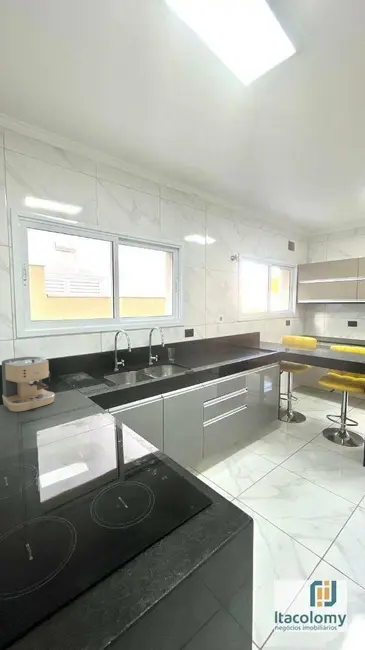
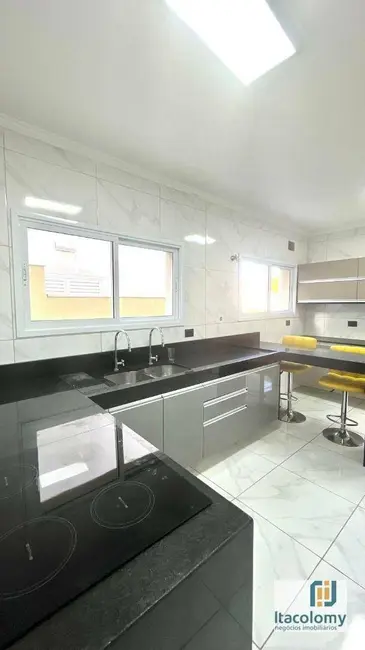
- coffee maker (29, 381)
